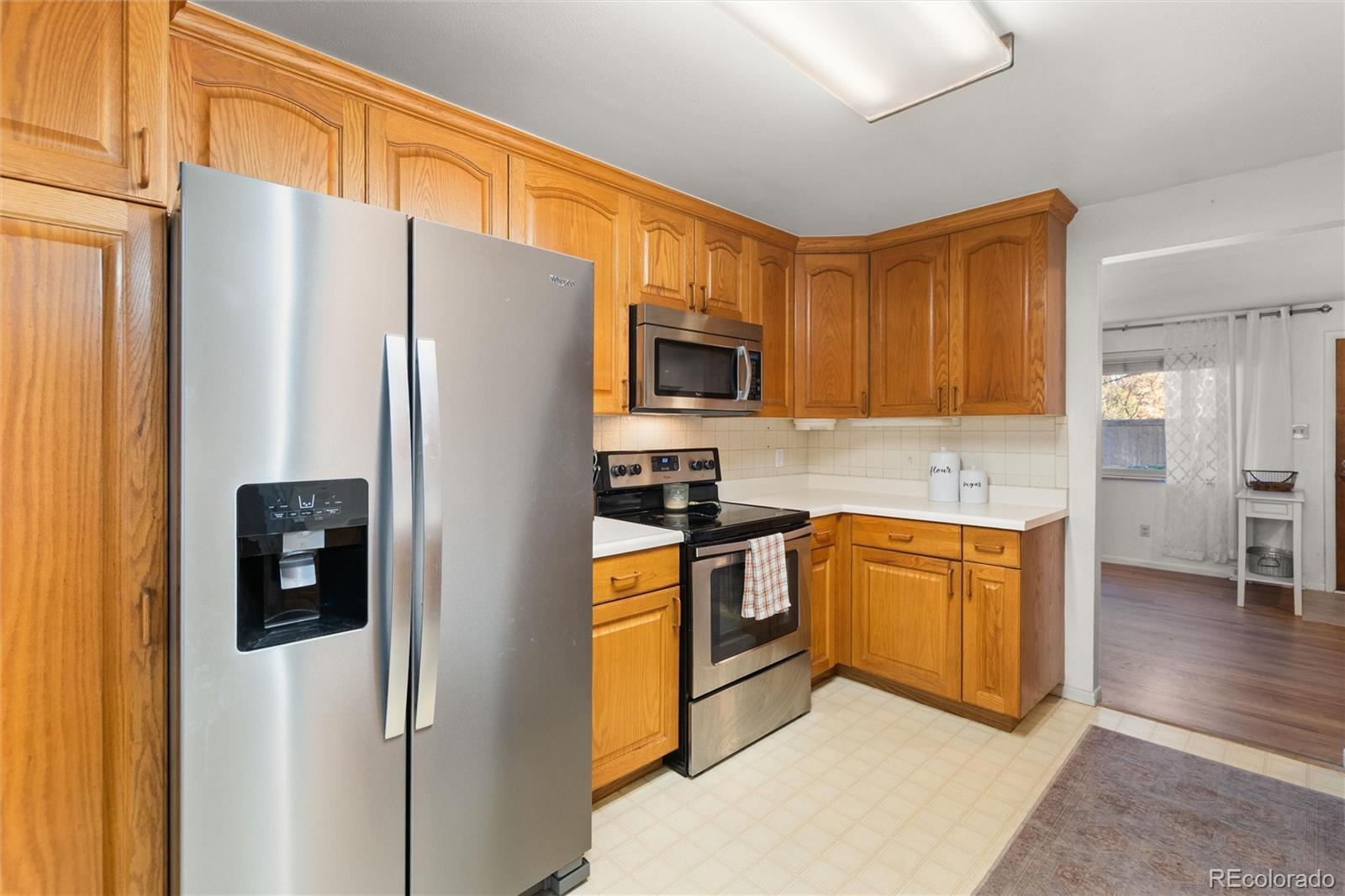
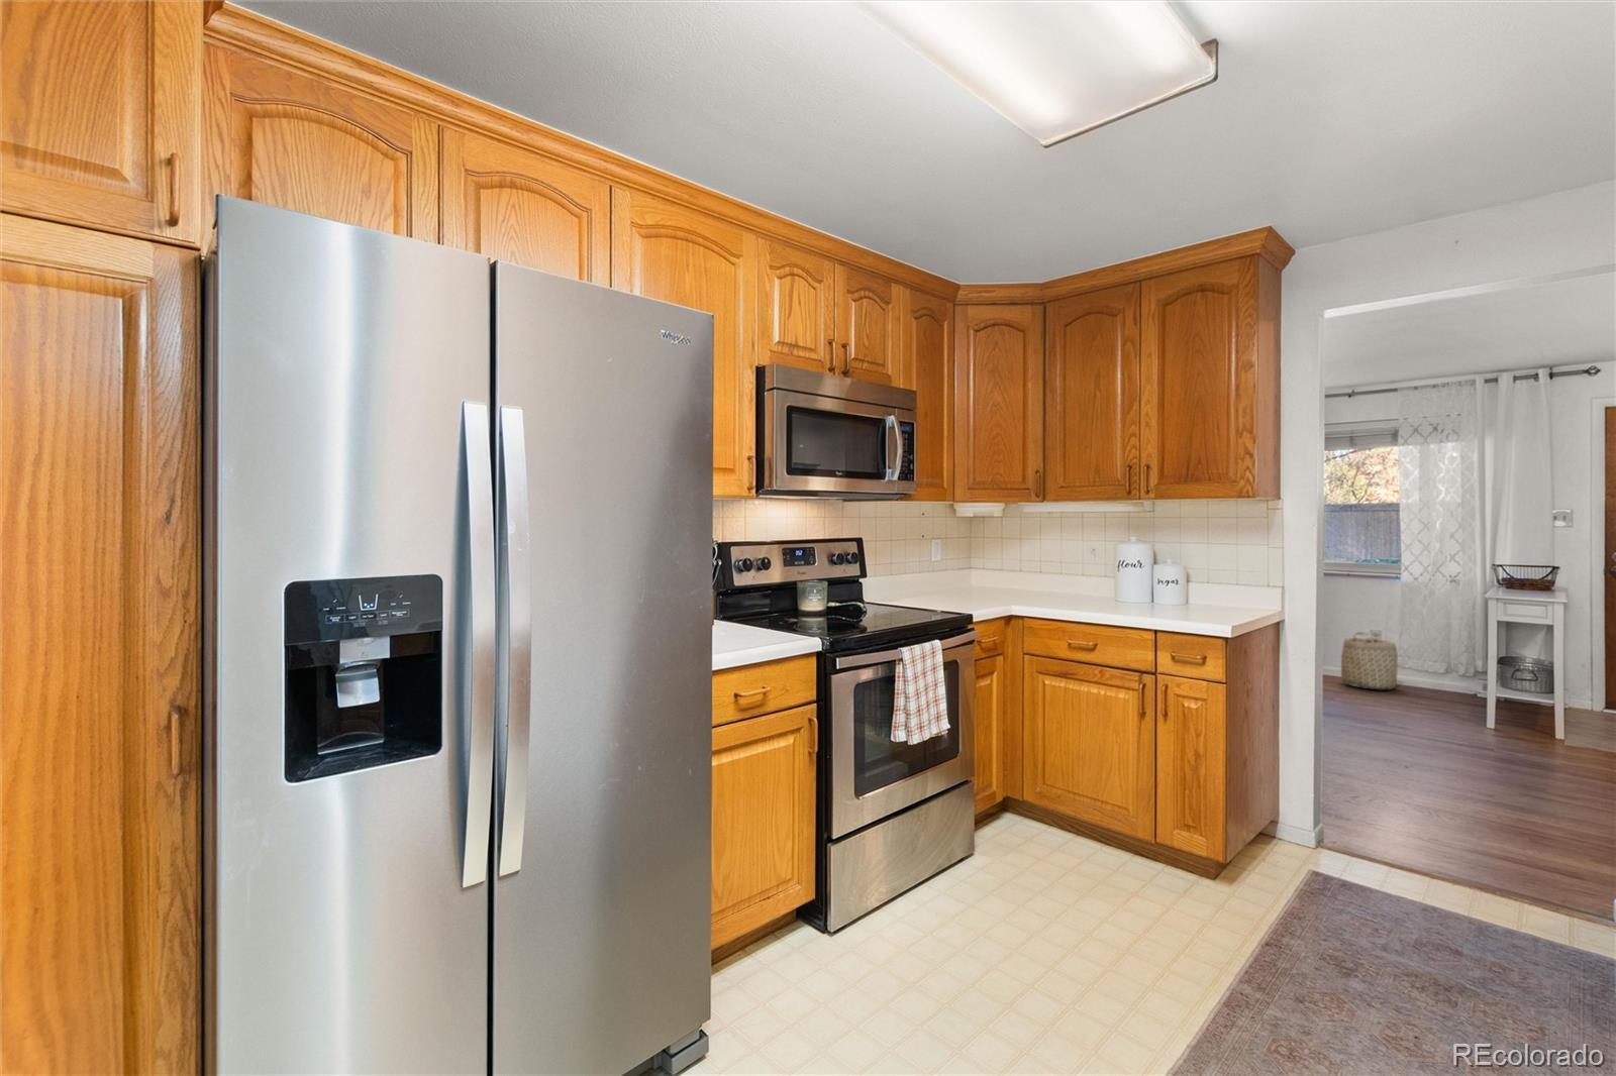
+ basket (1370, 659)
